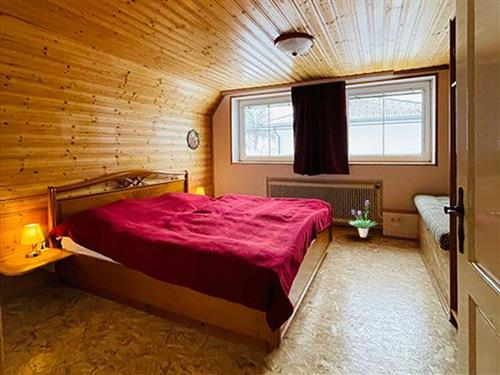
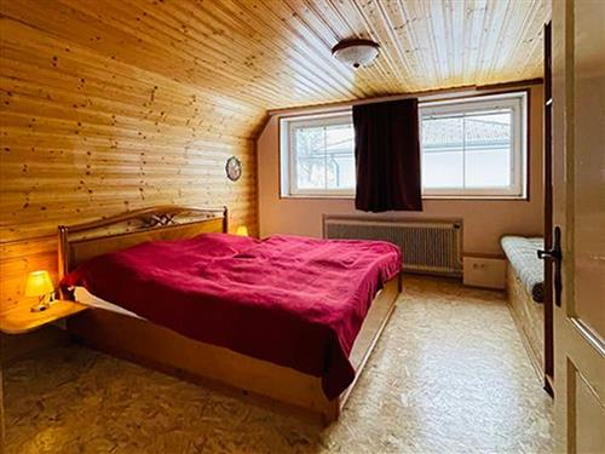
- potted plant (362, 219)
